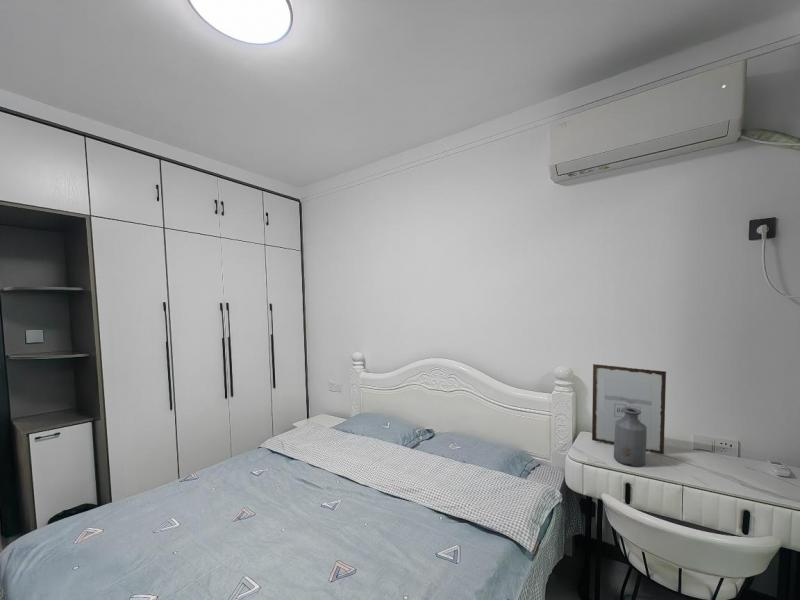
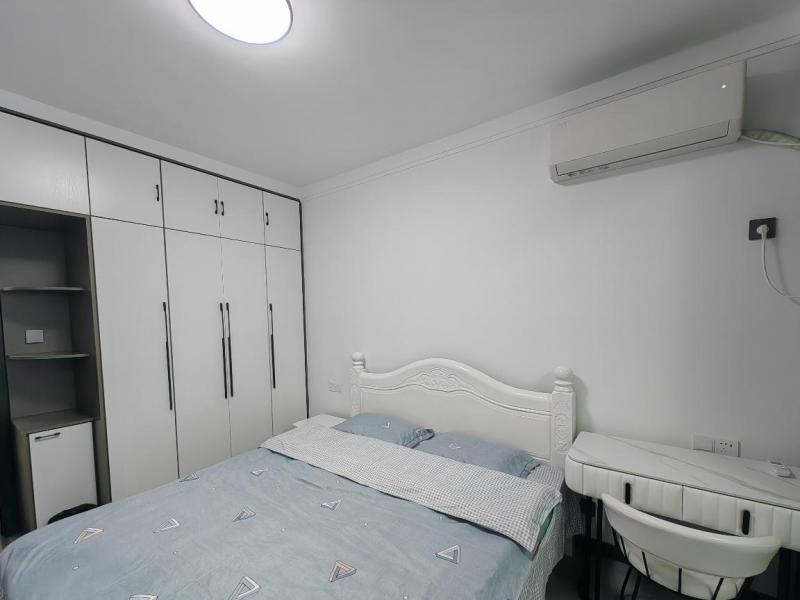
- picture frame (627, 406)
- bottle (630, 435)
